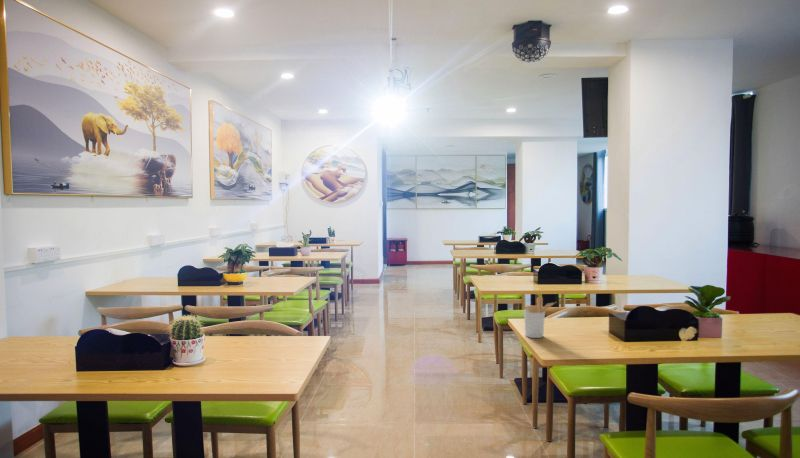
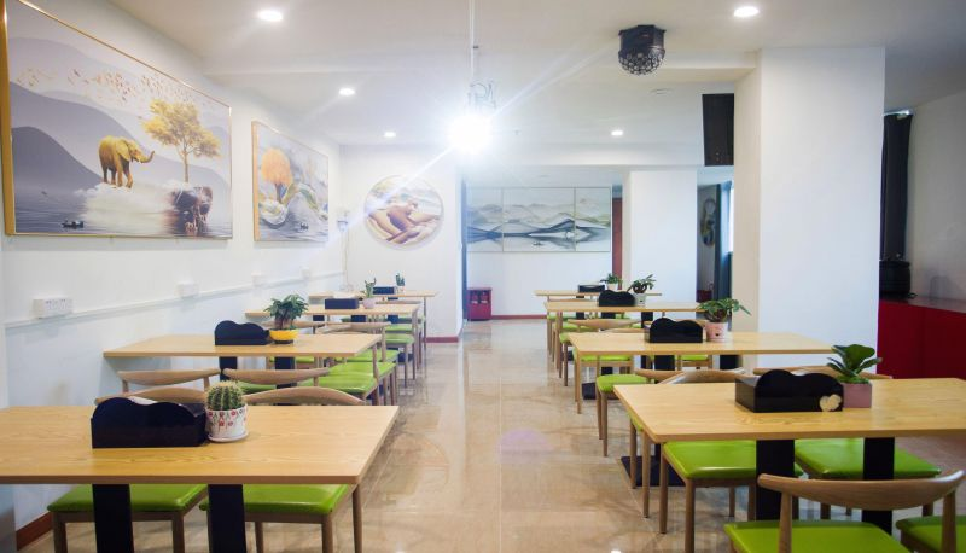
- utensil holder (539, 317)
